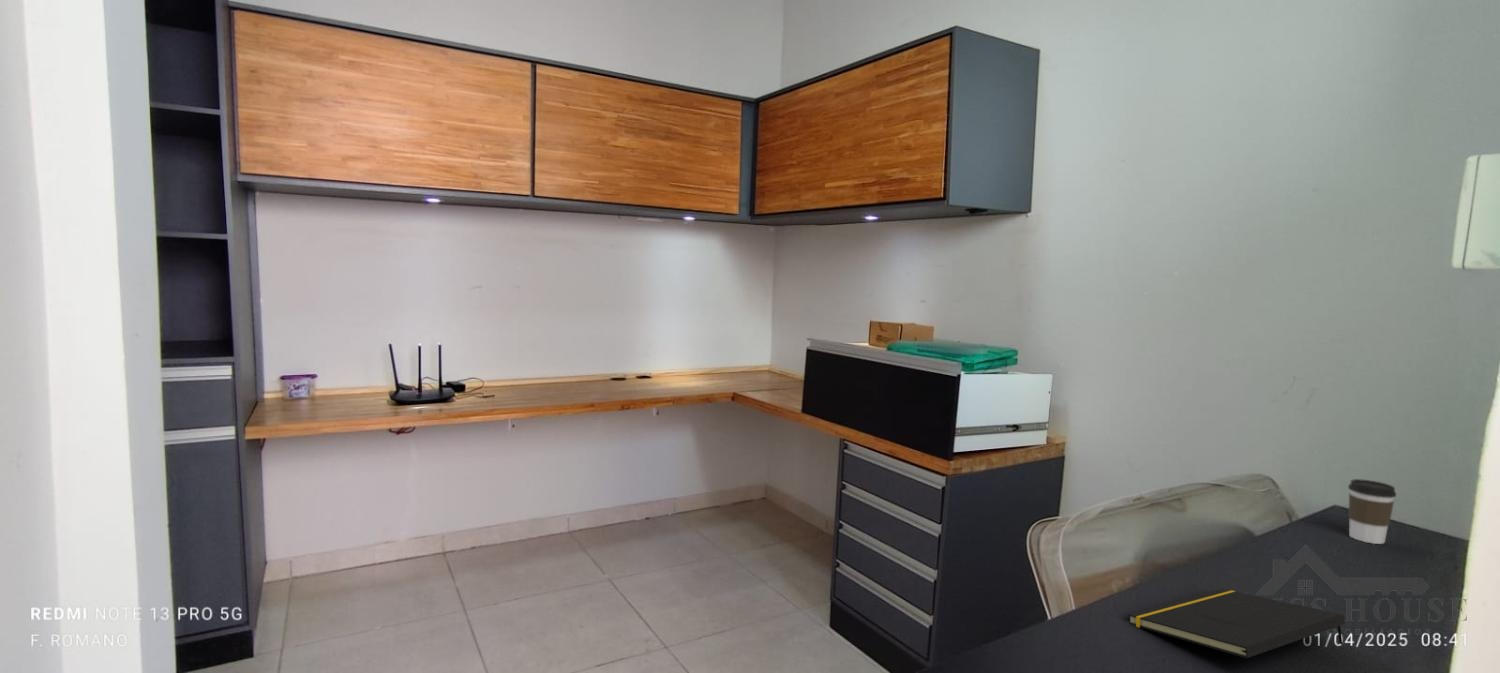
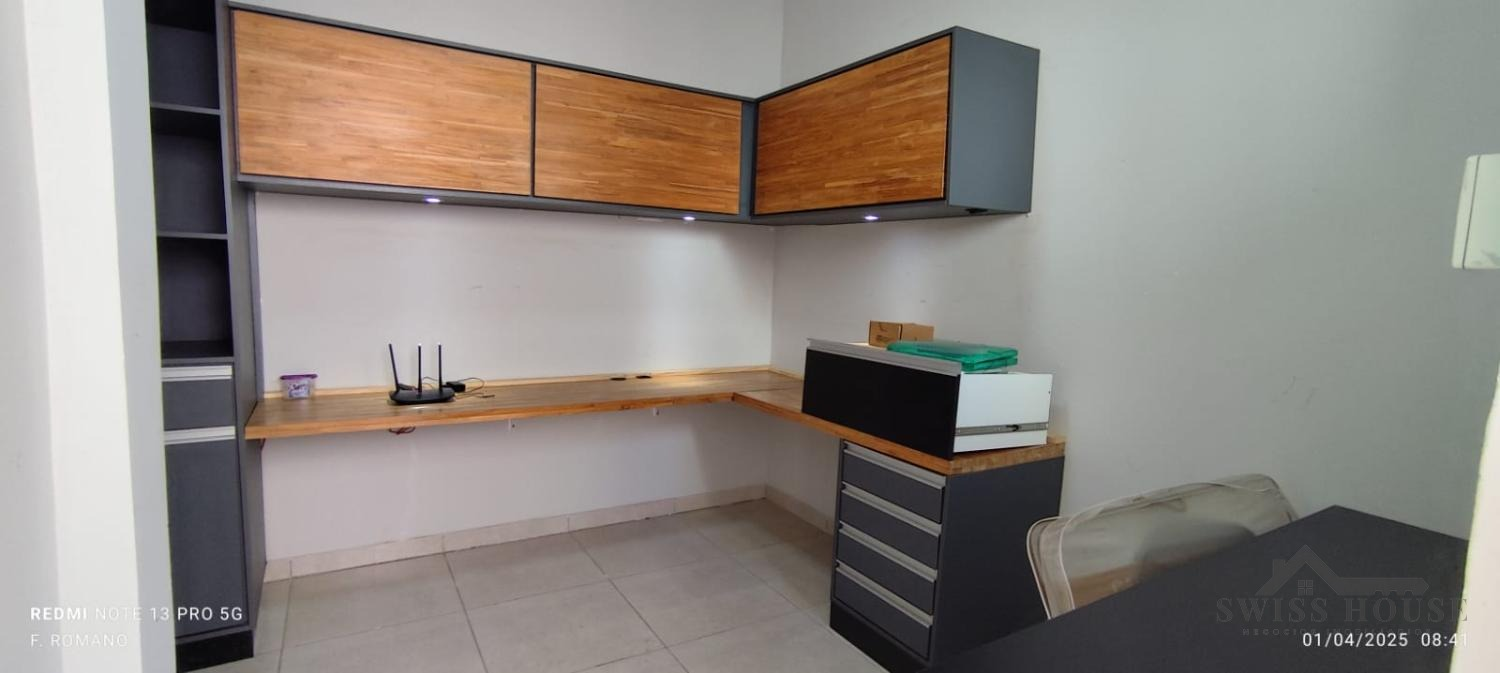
- notepad (1232, 619)
- coffee cup (1369, 511)
